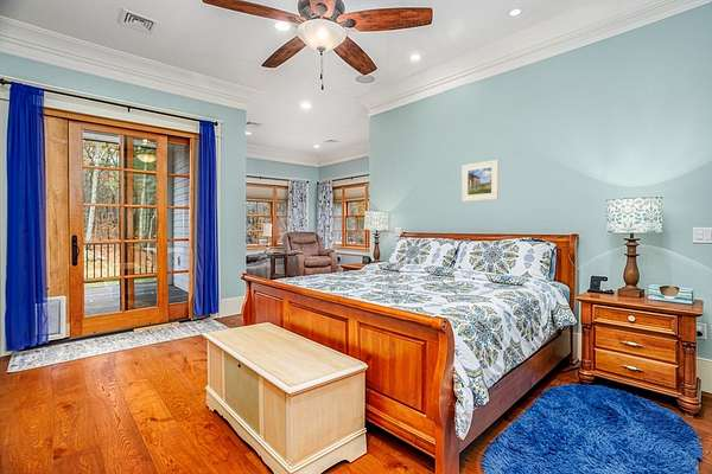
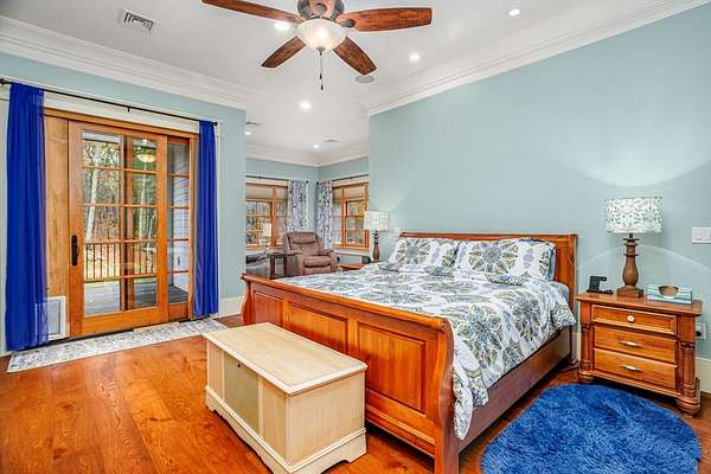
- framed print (479, 181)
